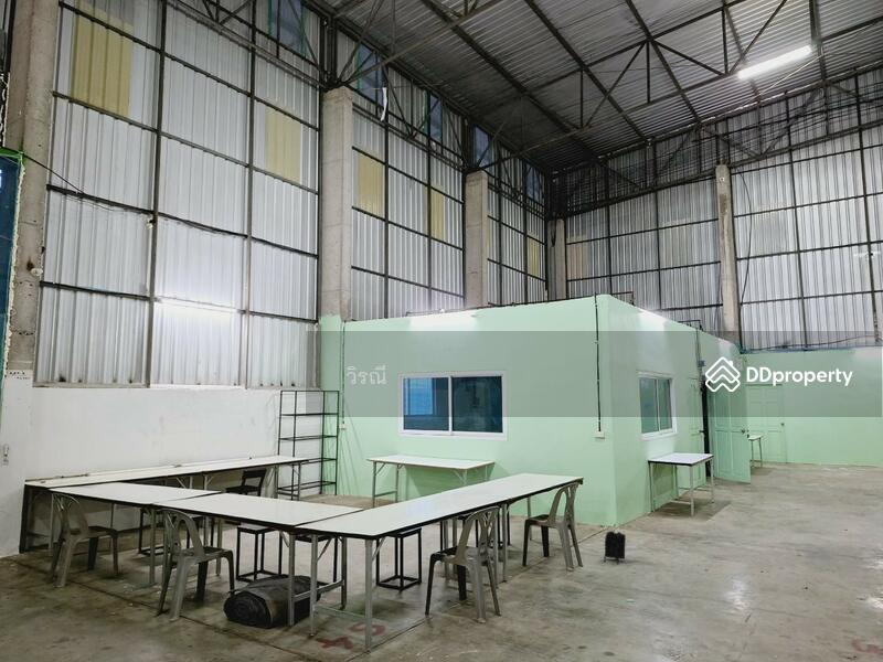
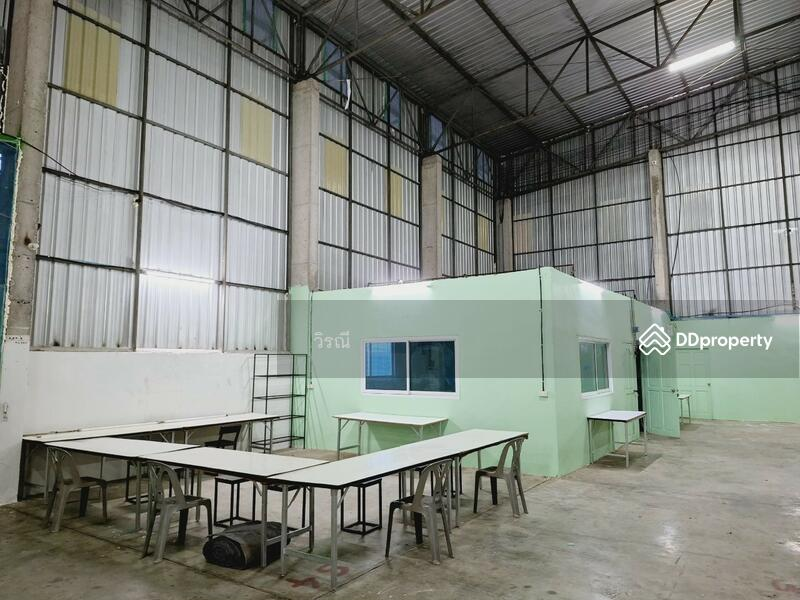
- backpack (614, 545)
